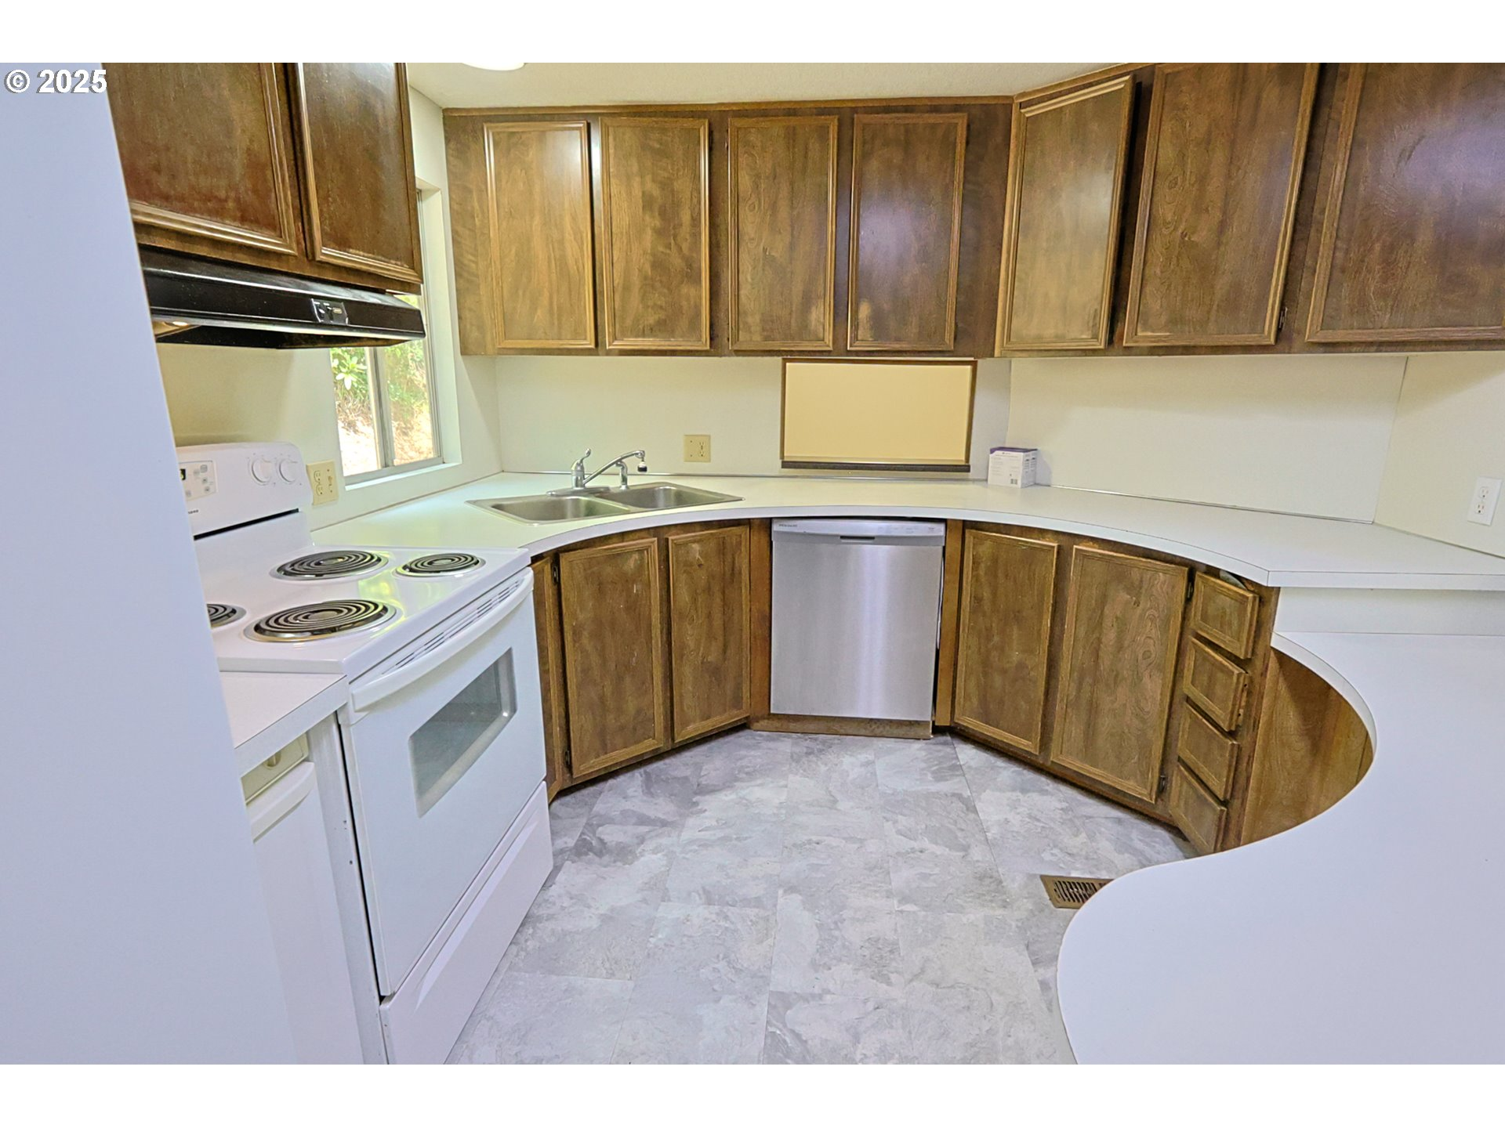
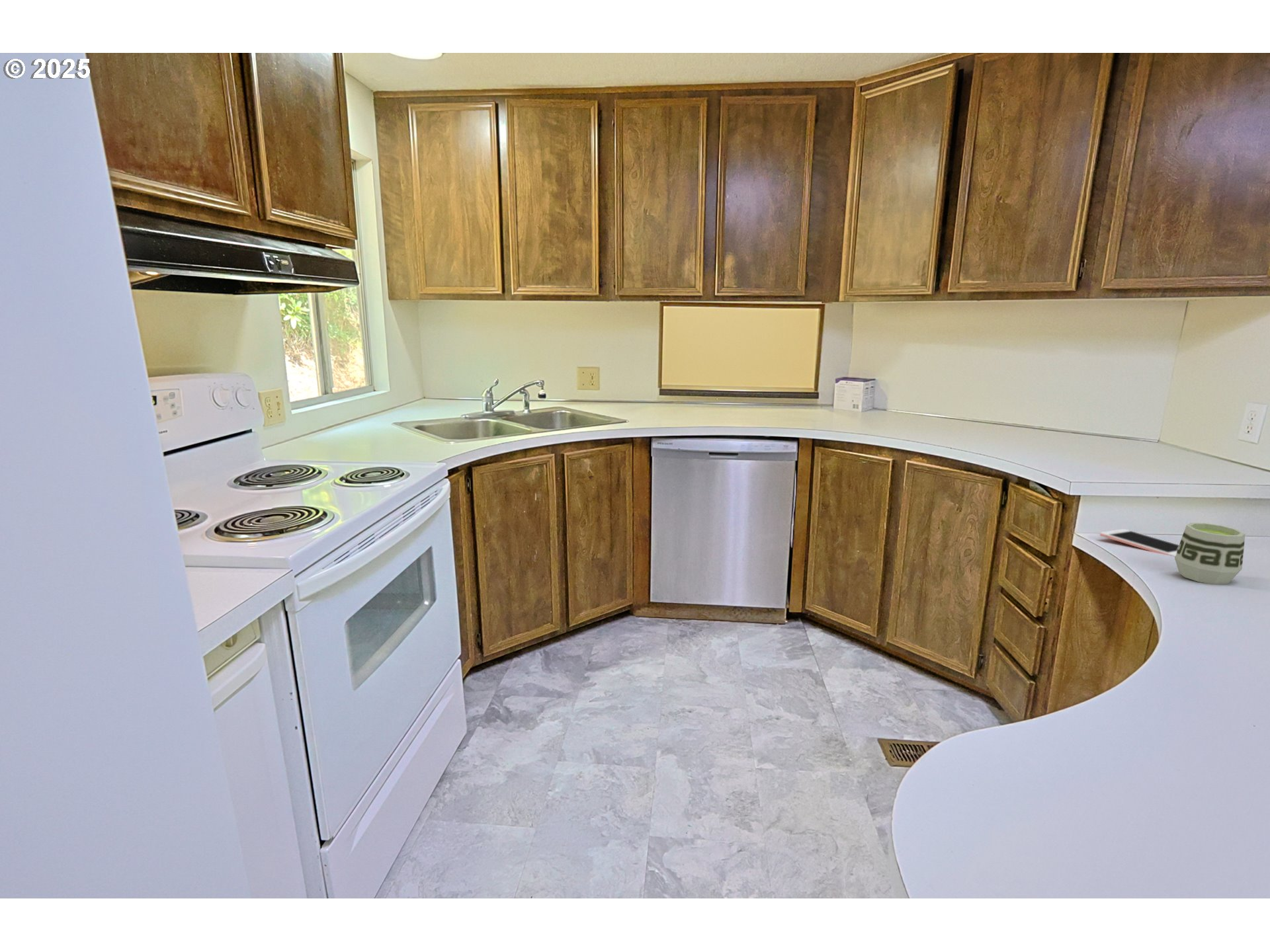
+ cup (1209, 553)
+ cell phone (1150, 543)
